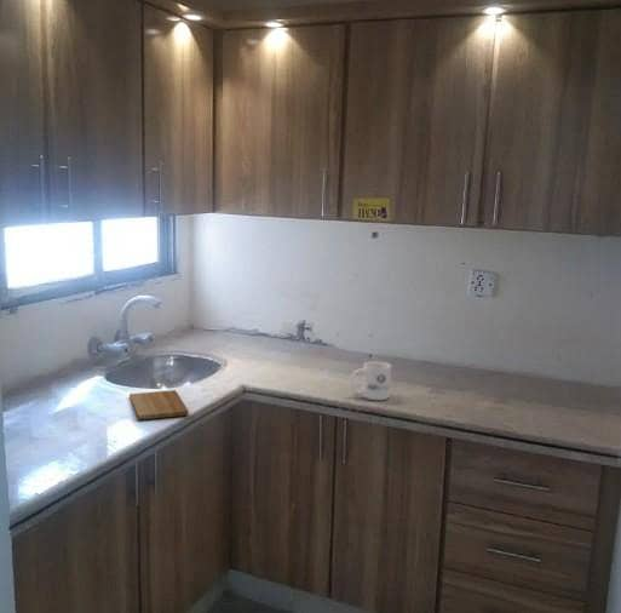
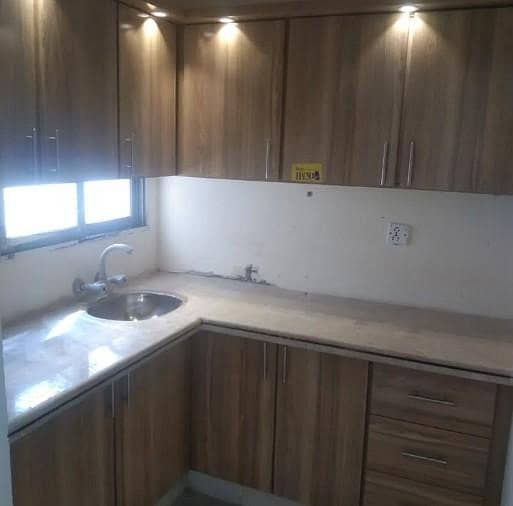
- mug (372, 380)
- cutting board (157, 403)
